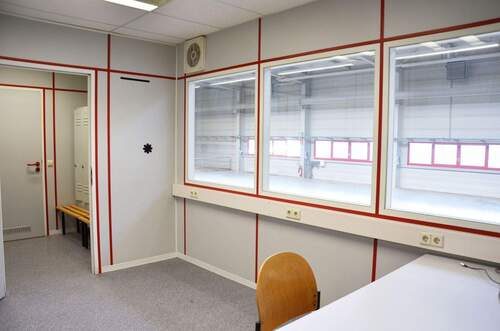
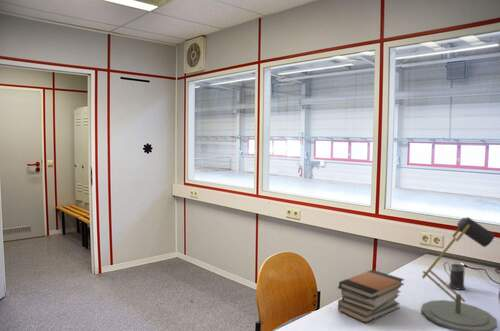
+ desk lamp (444, 253)
+ book stack (370, 294)
+ mug (453, 274)
